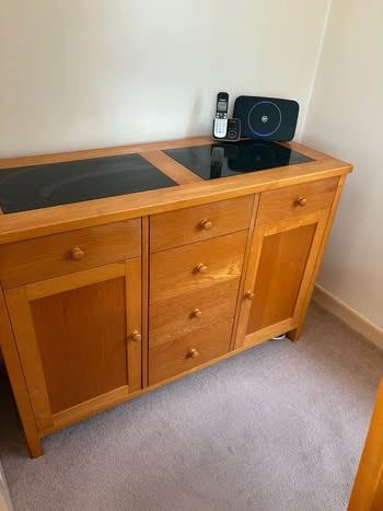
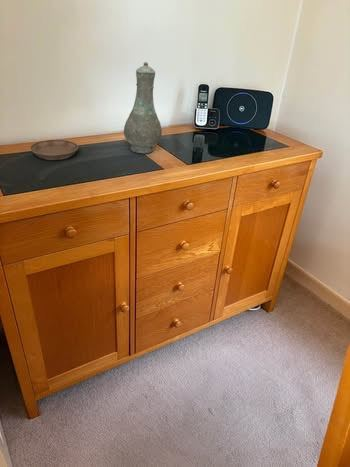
+ saucer (54, 150)
+ vase (143, 108)
